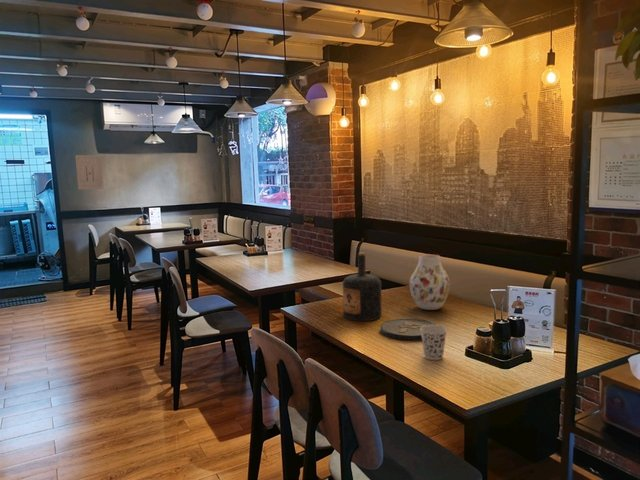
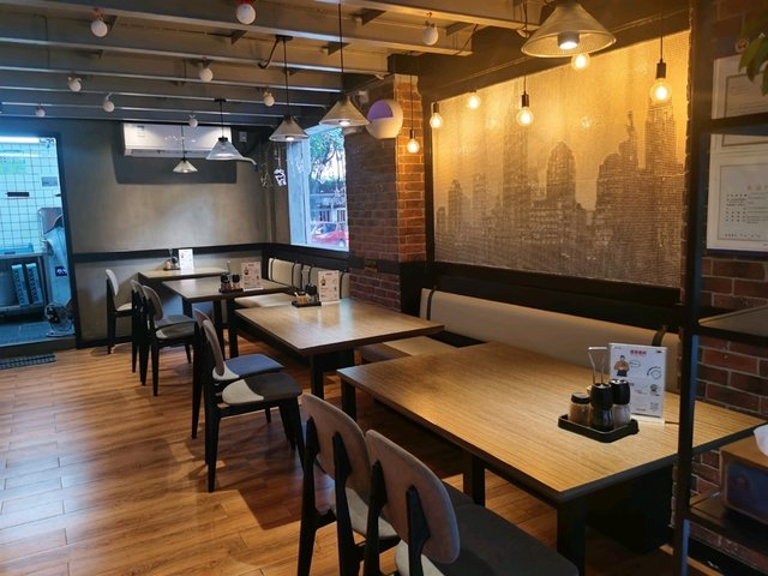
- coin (409, 328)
- bottle (361, 284)
- vase (429, 282)
- wall art (89, 172)
- cup (433, 343)
